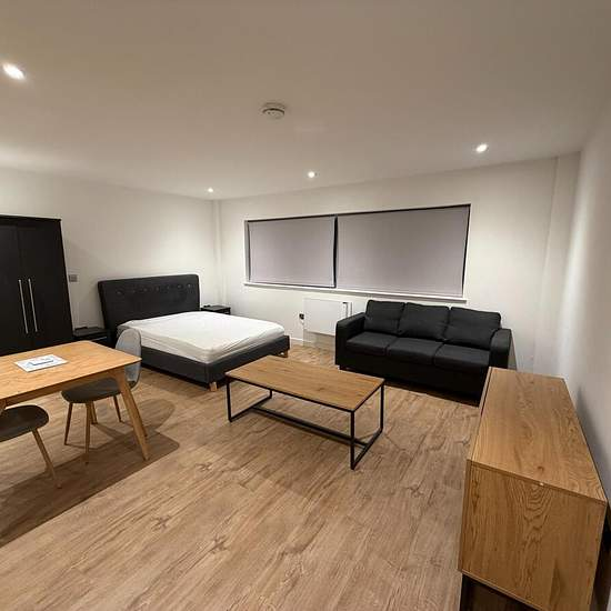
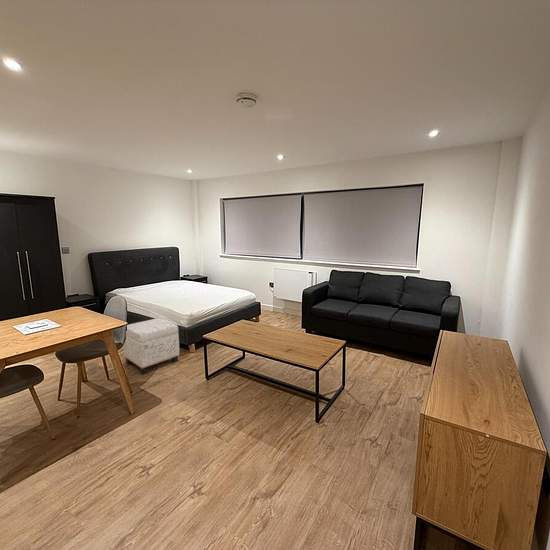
+ ottoman (151, 343)
